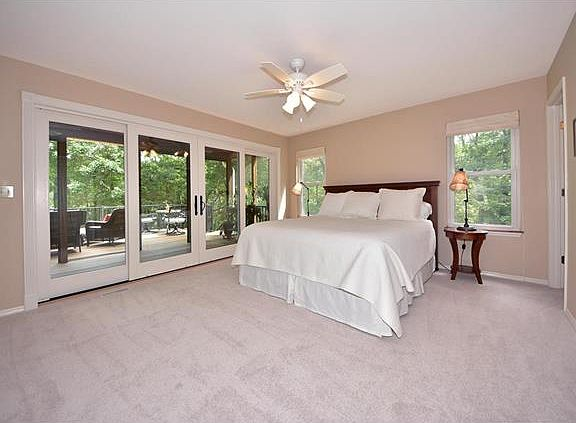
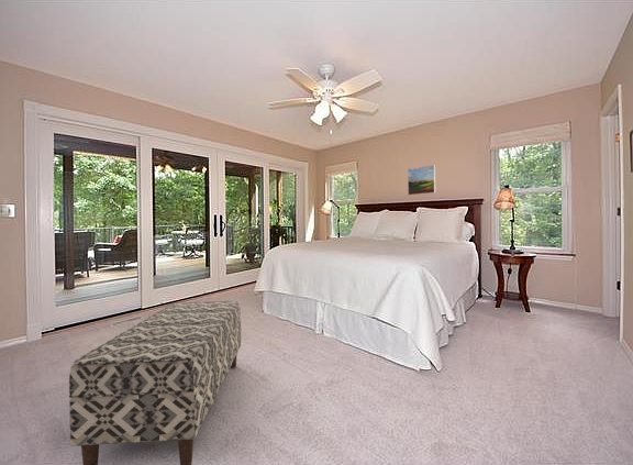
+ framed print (421, 180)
+ bench (180, 365)
